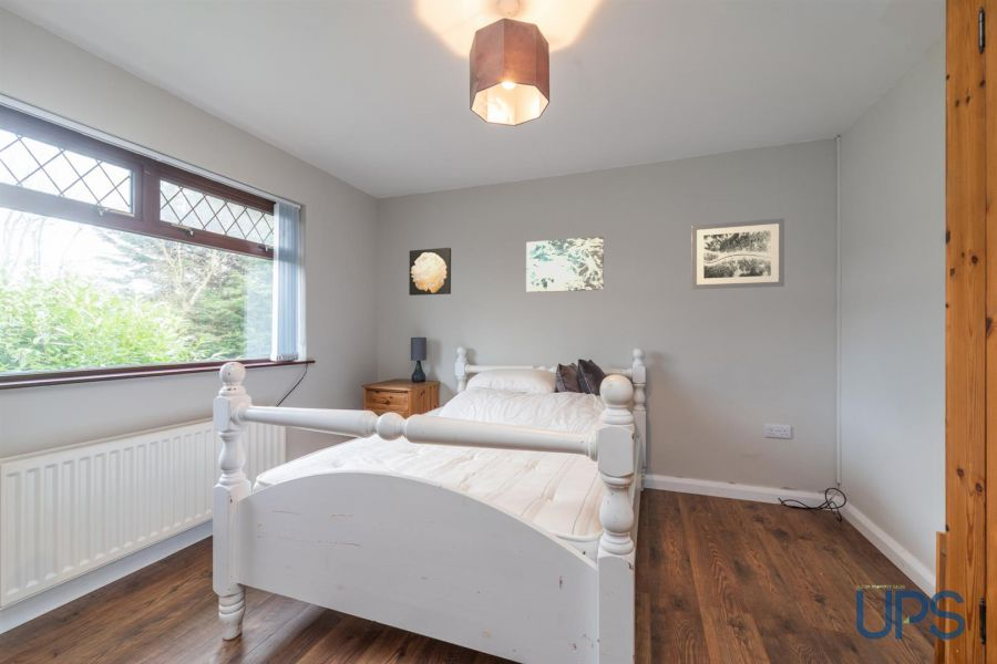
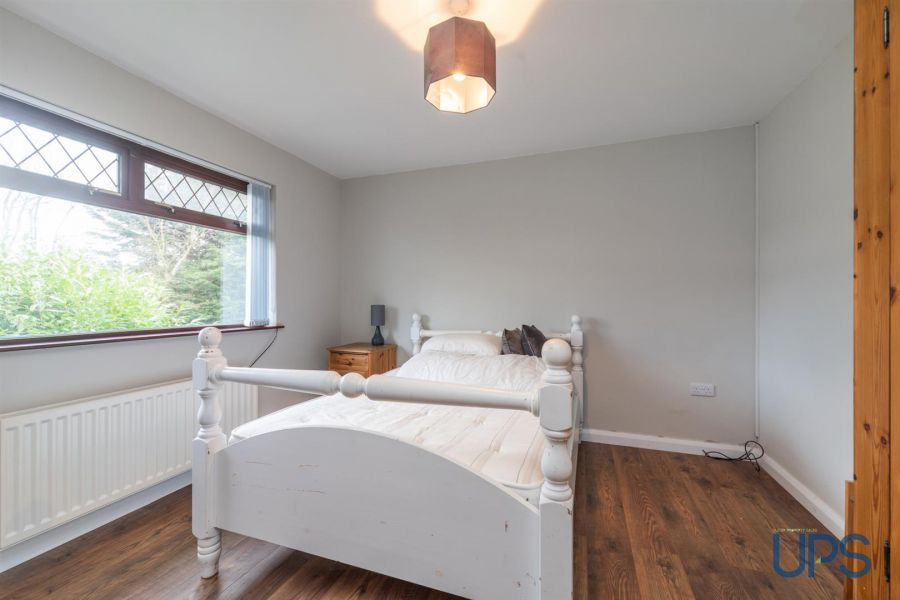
- wall art (736, 255)
- wall art (430, 271)
- wall art (564, 264)
